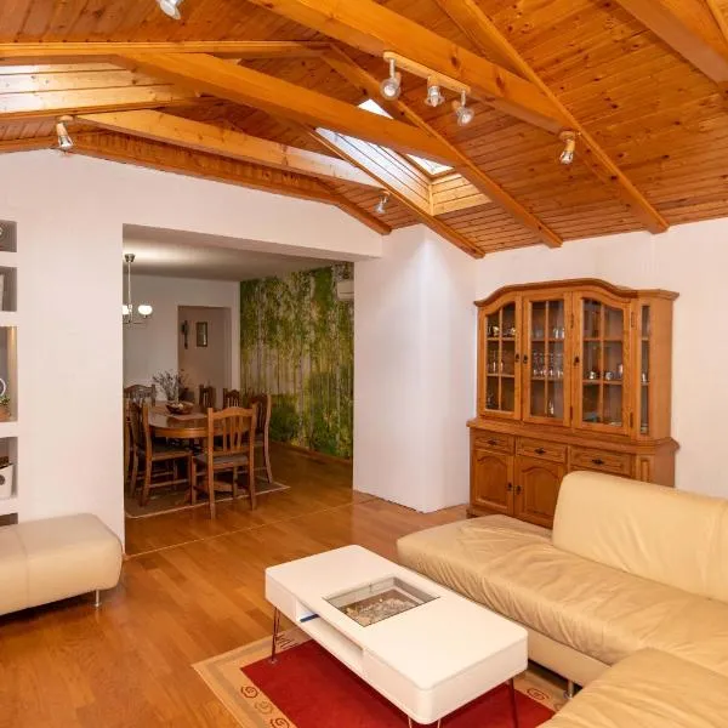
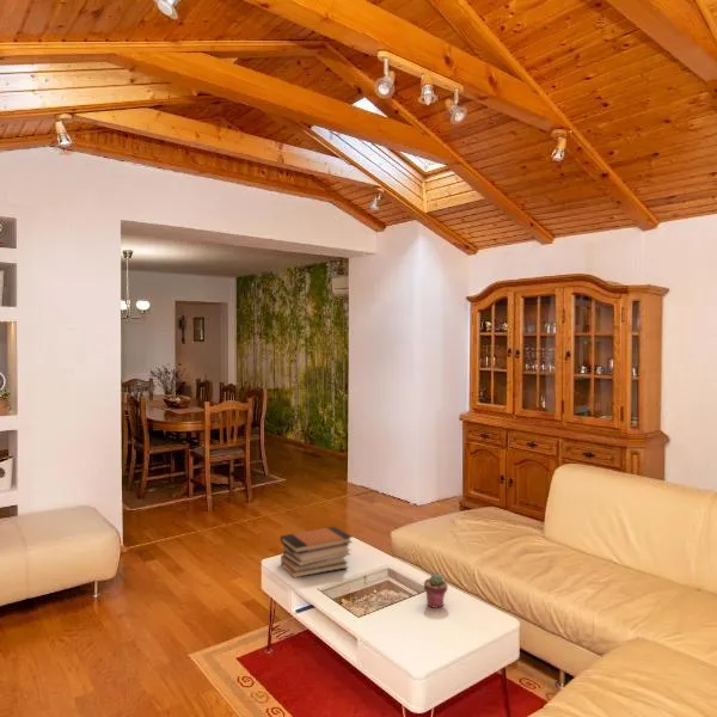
+ potted succulent (435, 589)
+ book stack (315, 551)
